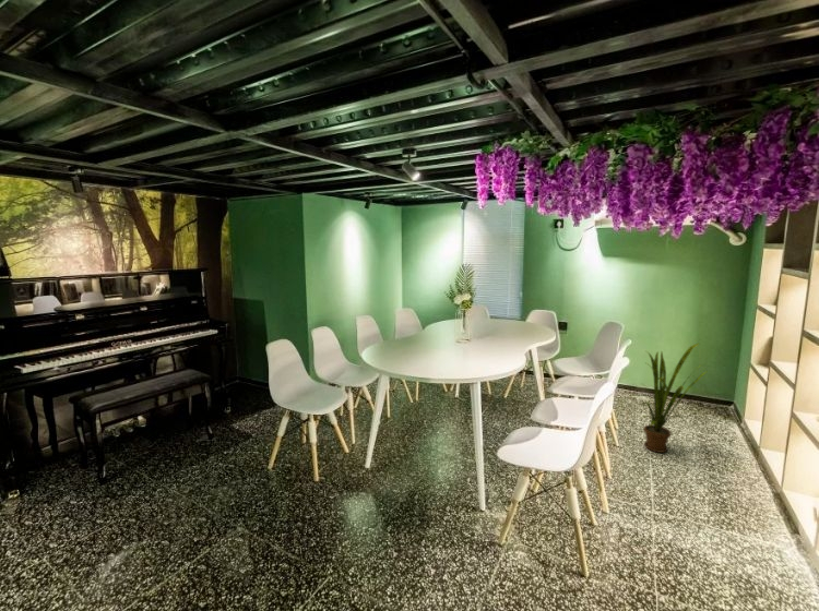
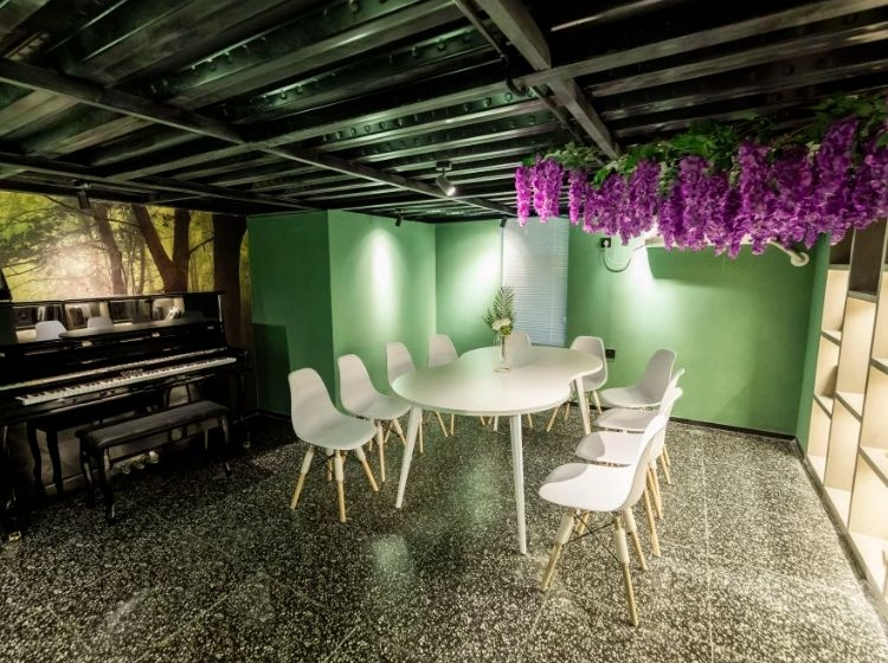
- house plant (663, 396)
